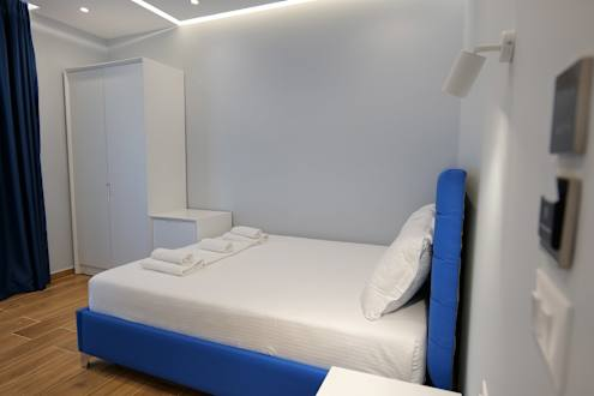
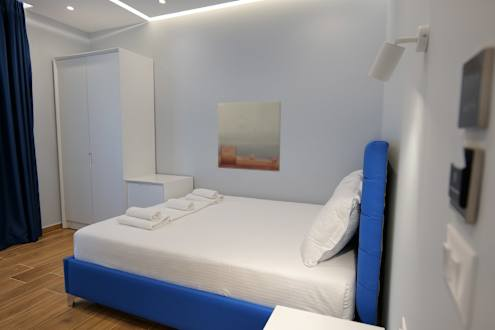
+ wall art (247, 136)
